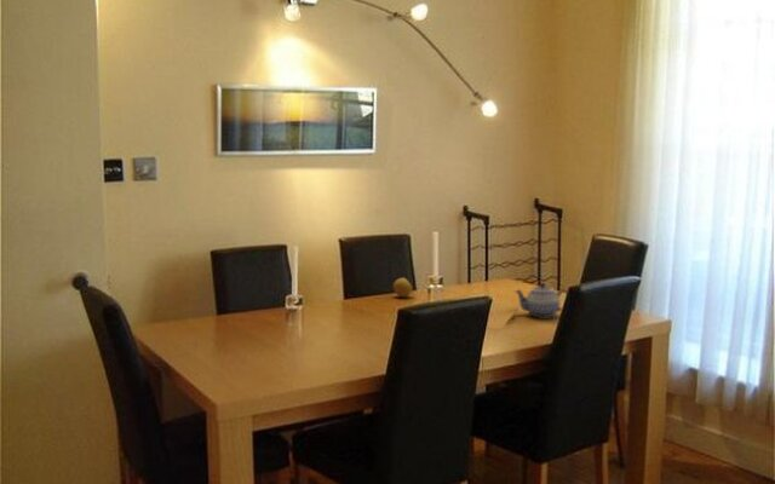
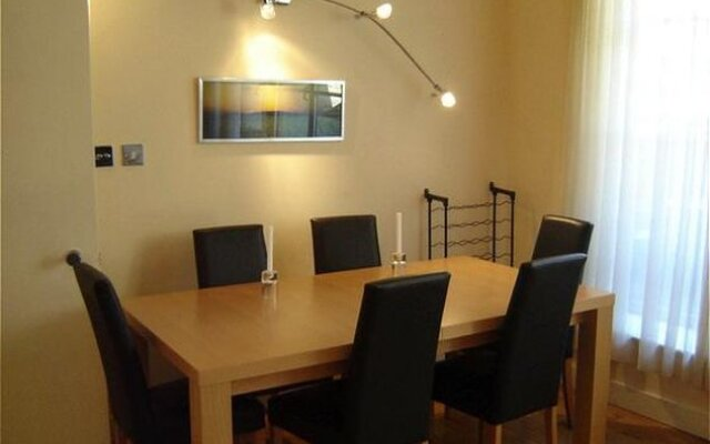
- teapot (541, 299)
- fruit (402, 287)
